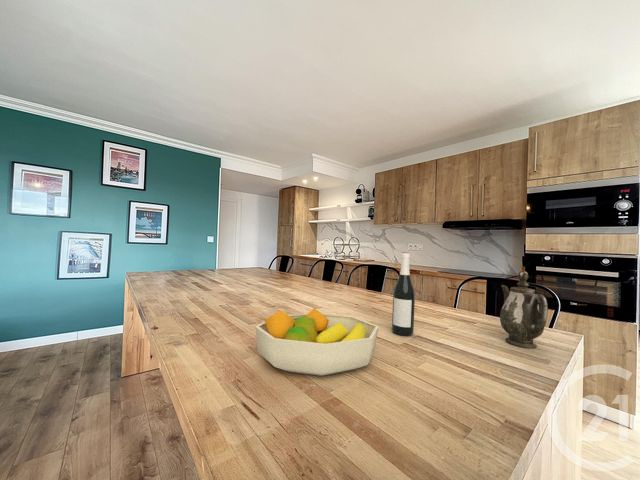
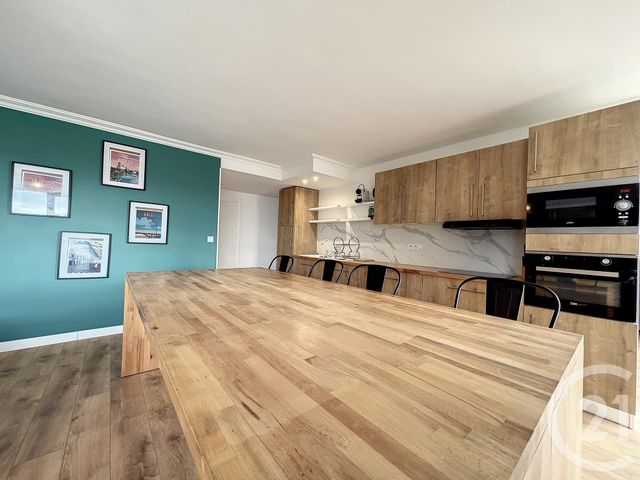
- fruit bowl (318, 335)
- teapot (520, 307)
- wine bottle (404, 292)
